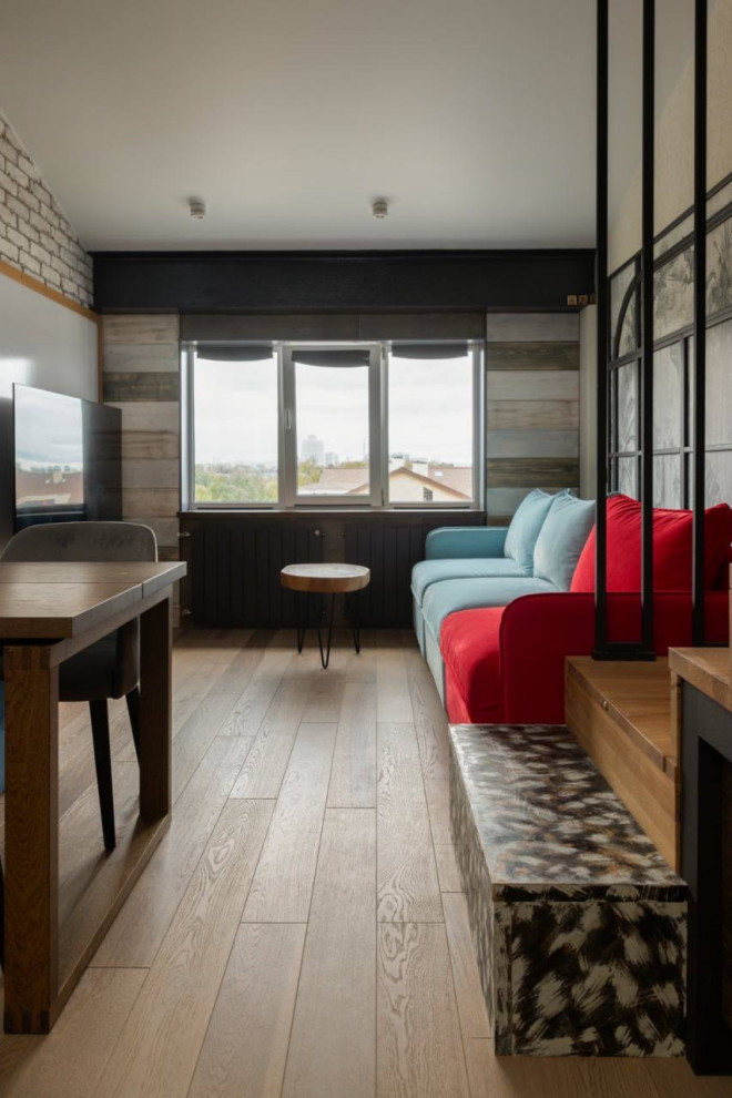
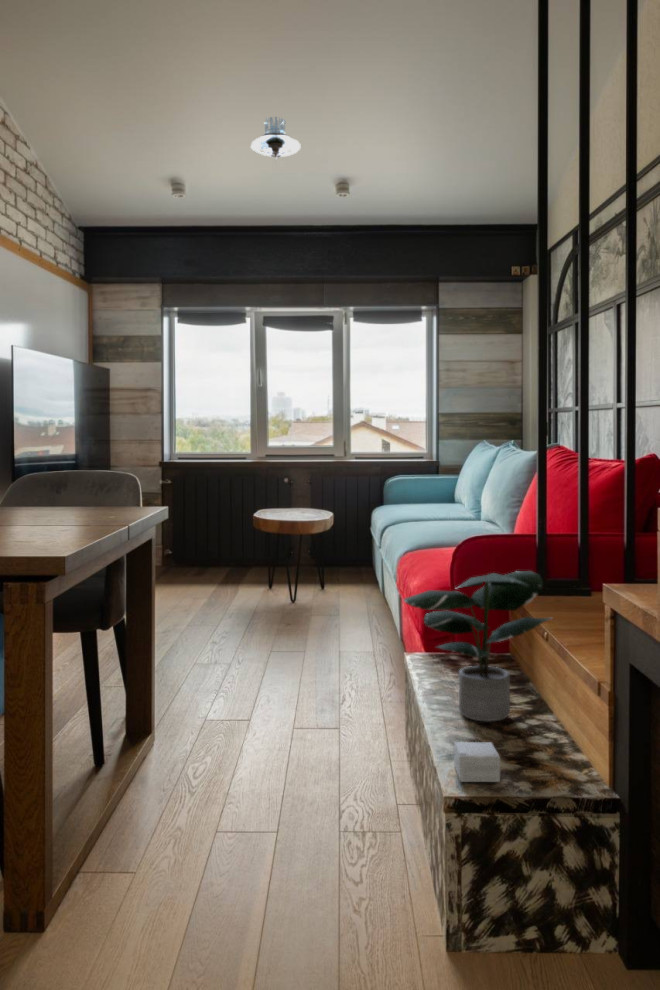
+ ceiling lamp (275, 141)
+ potted plant (476, 641)
+ small box (476, 761)
